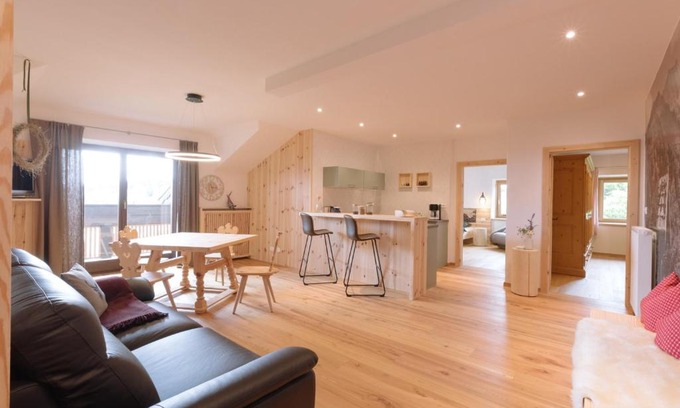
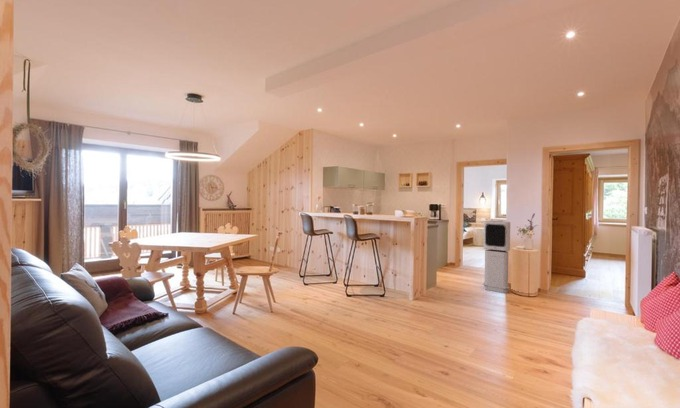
+ air purifier (498, 255)
